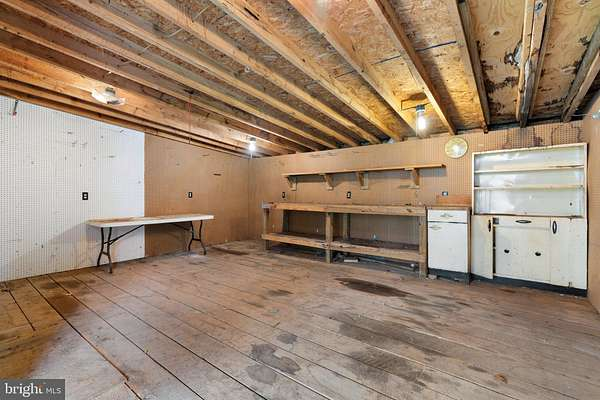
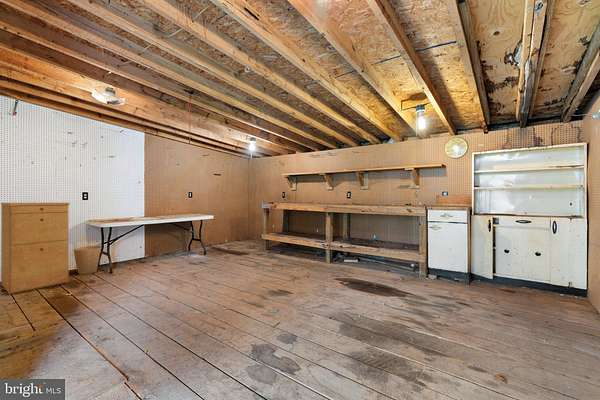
+ filing cabinet (35, 243)
+ trash can (87, 260)
